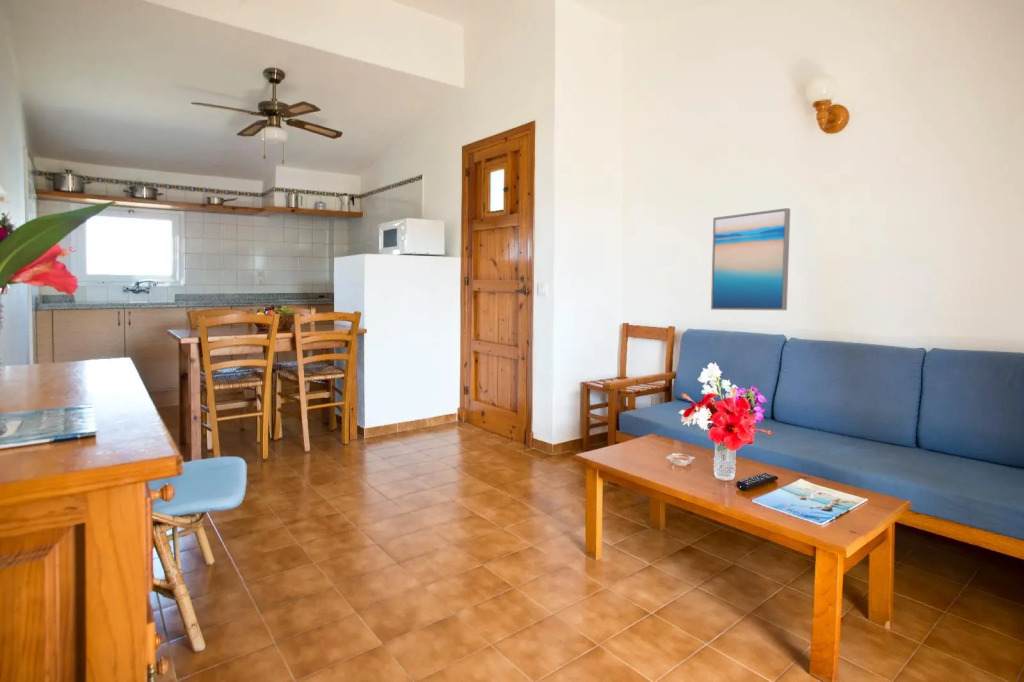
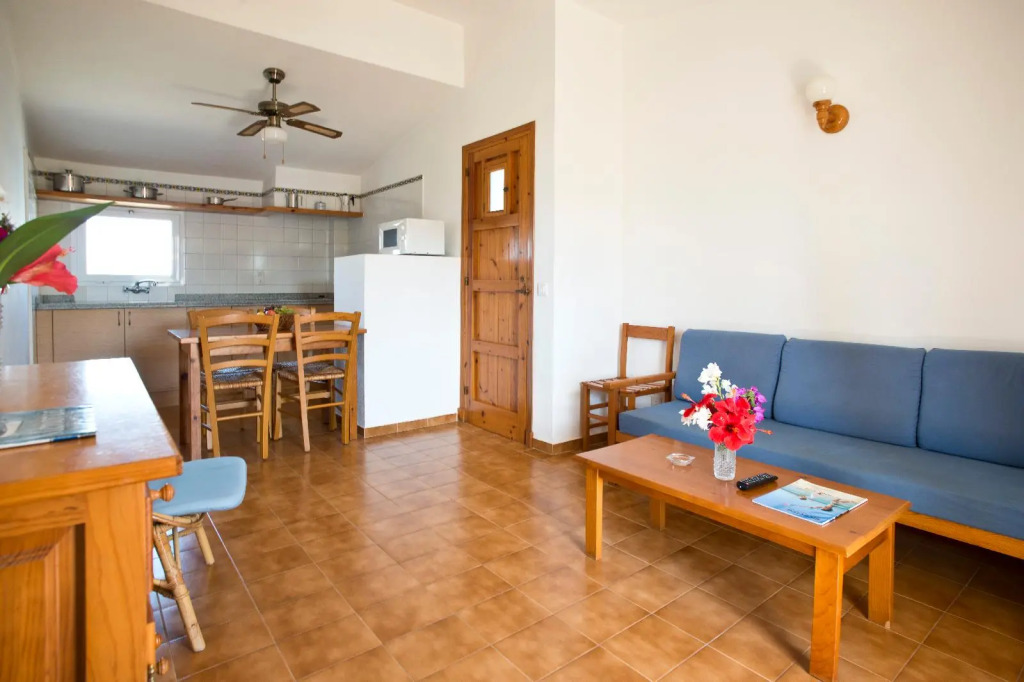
- wall art (748, 261)
